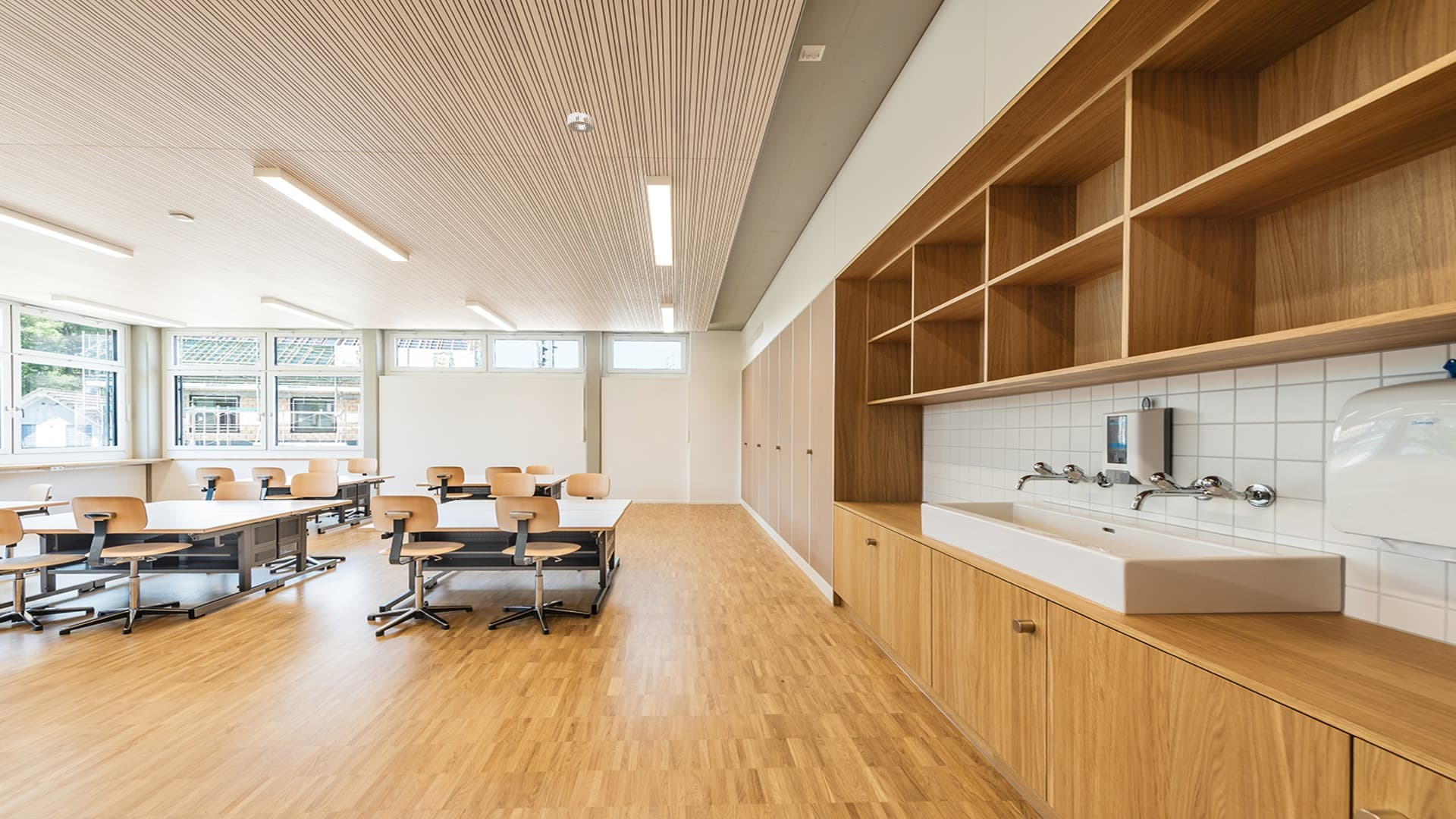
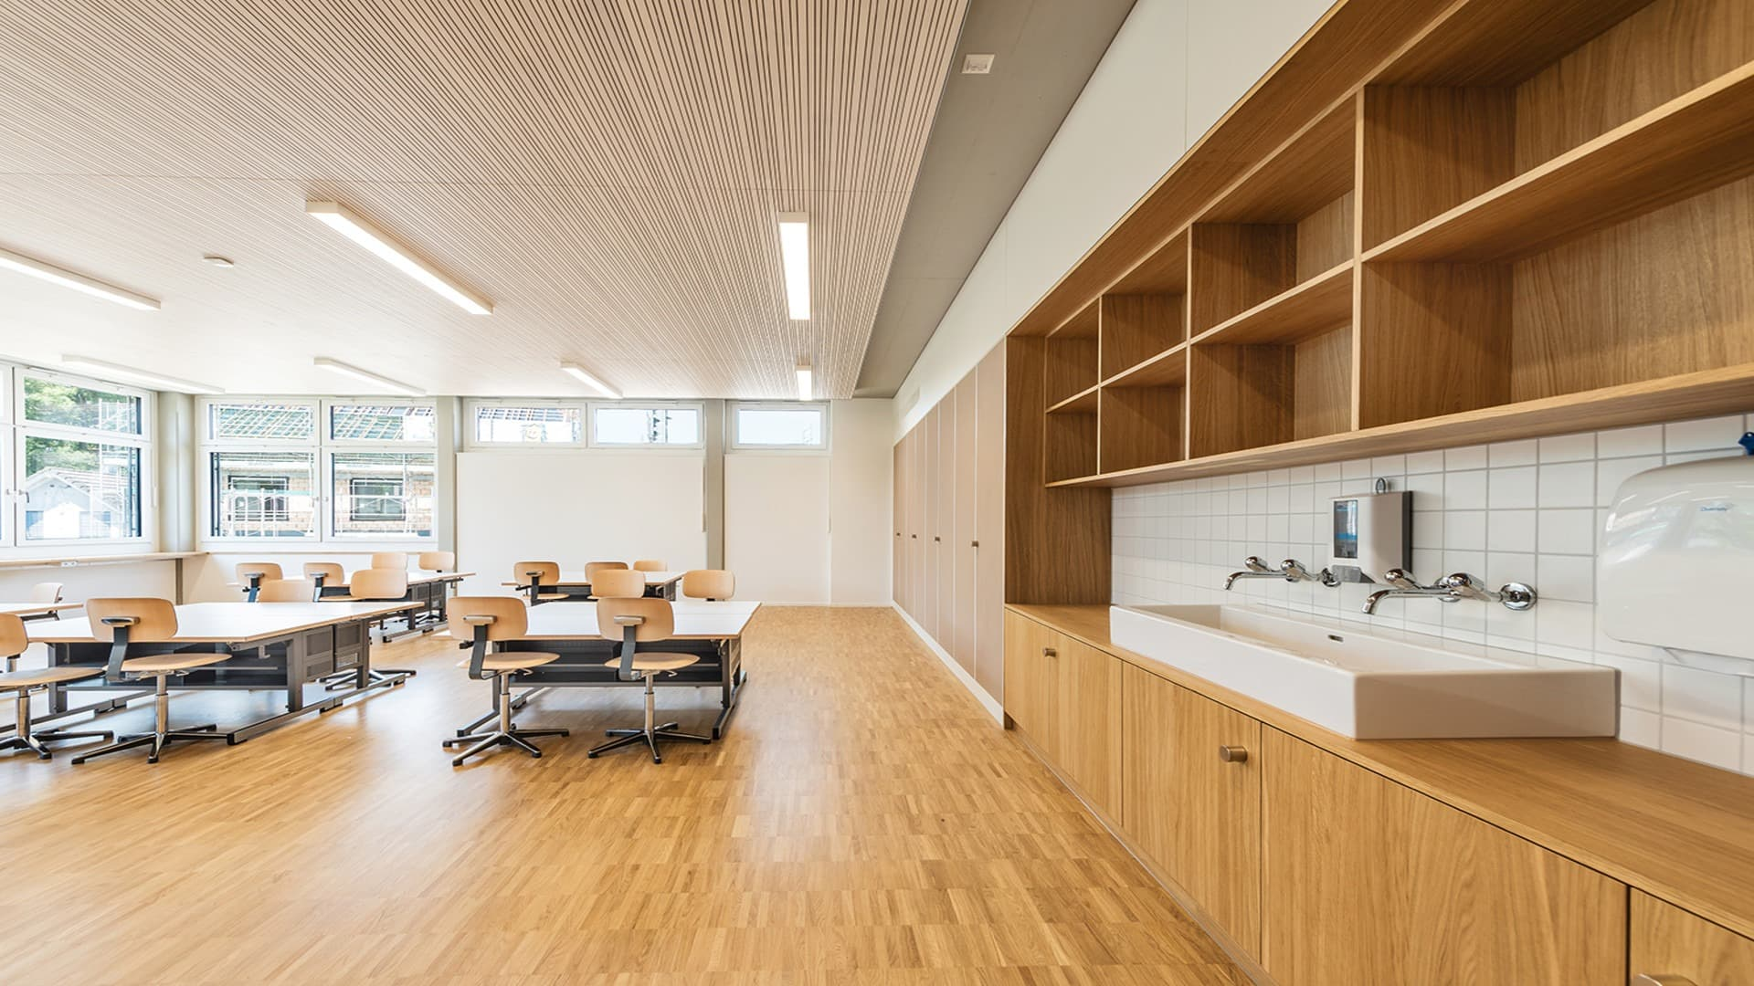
- smoke detector (580, 122)
